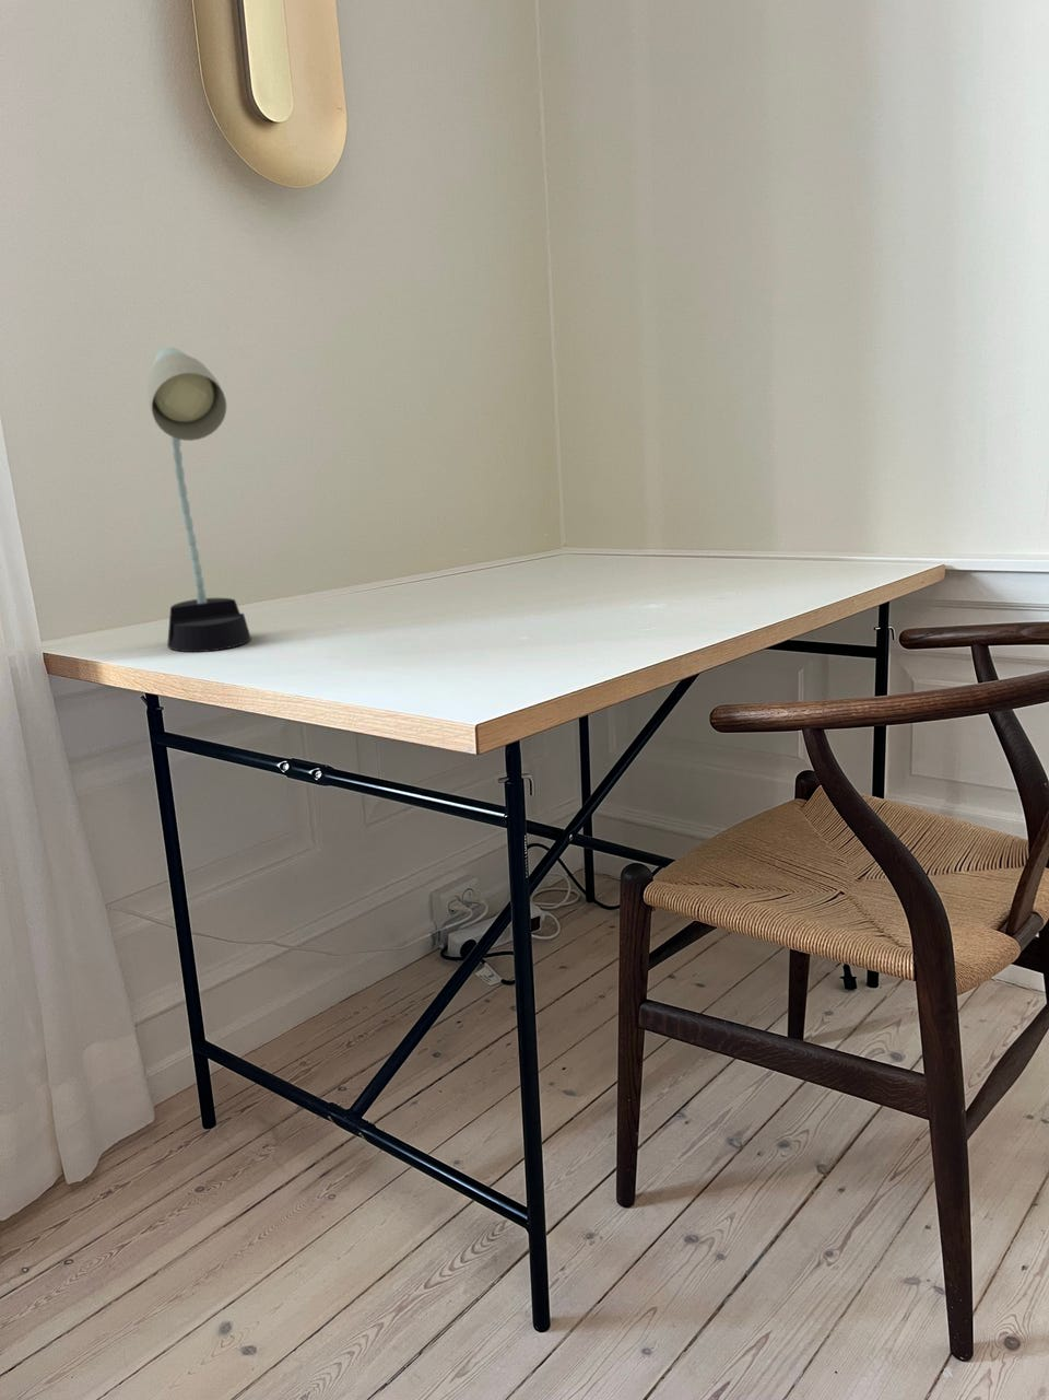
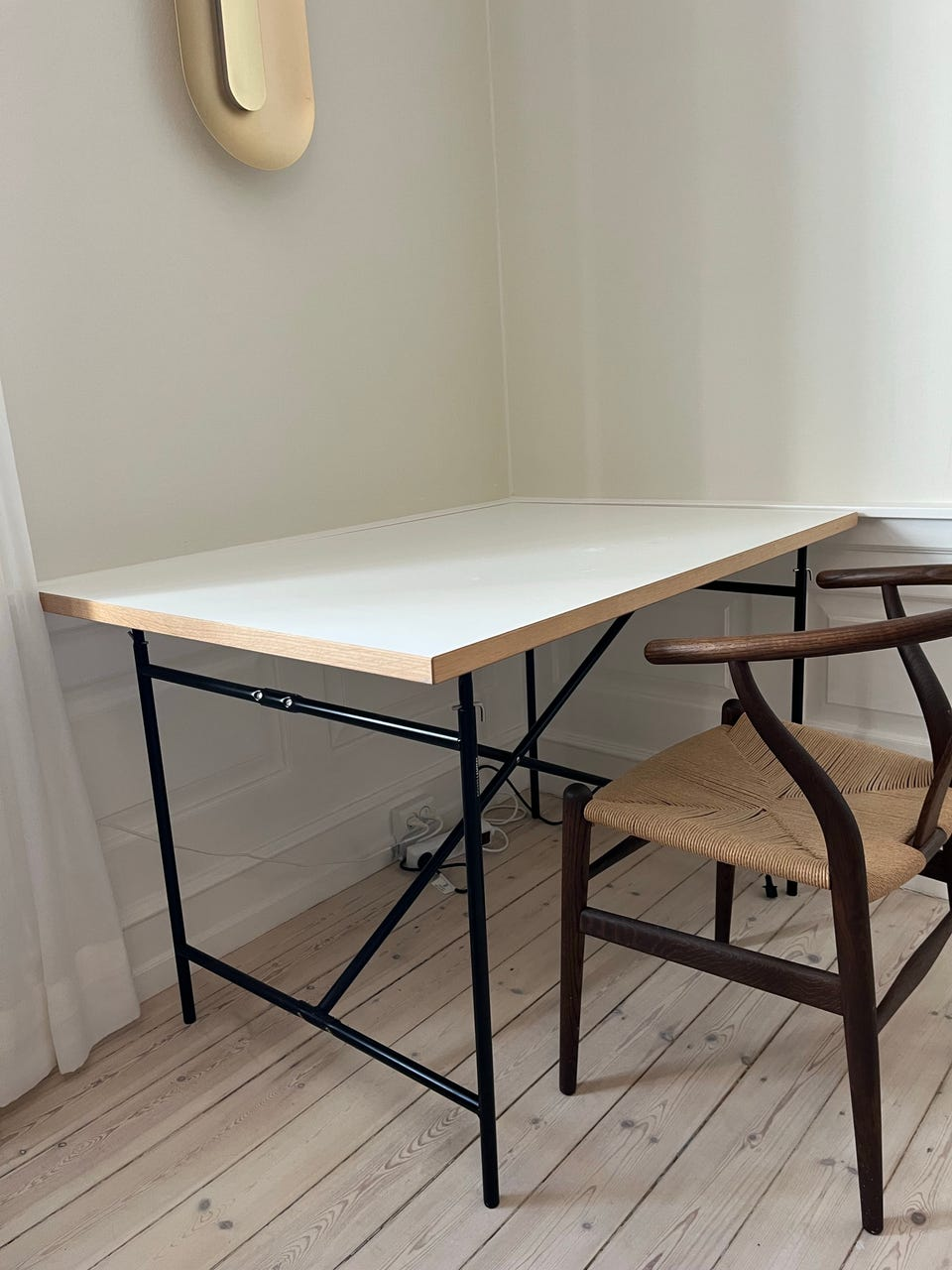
- desk lamp (188, 500)
